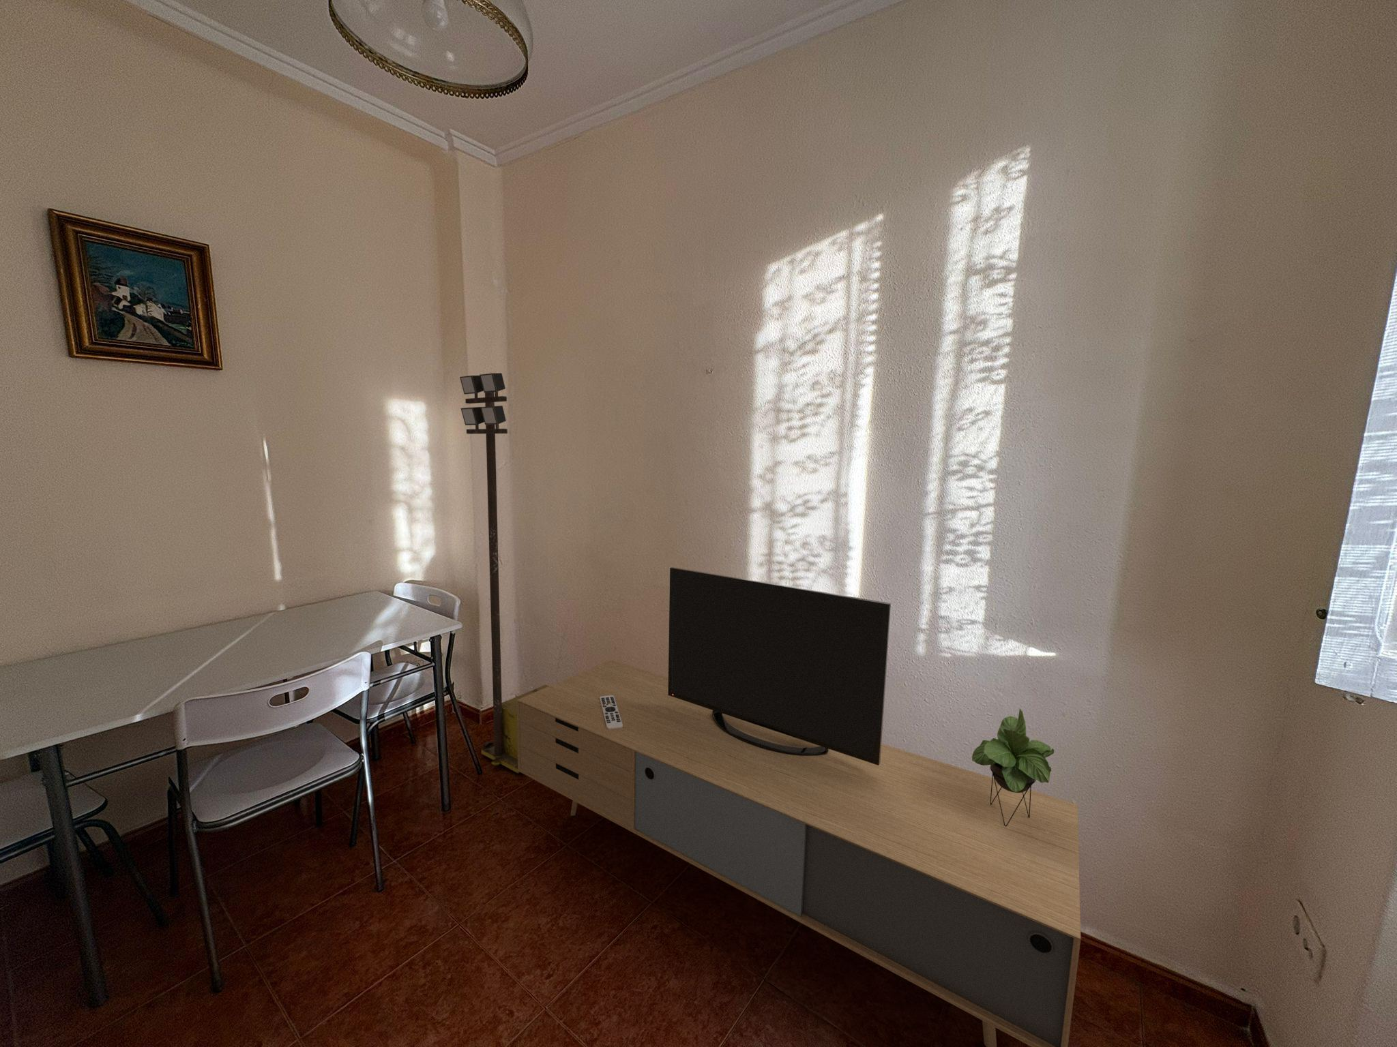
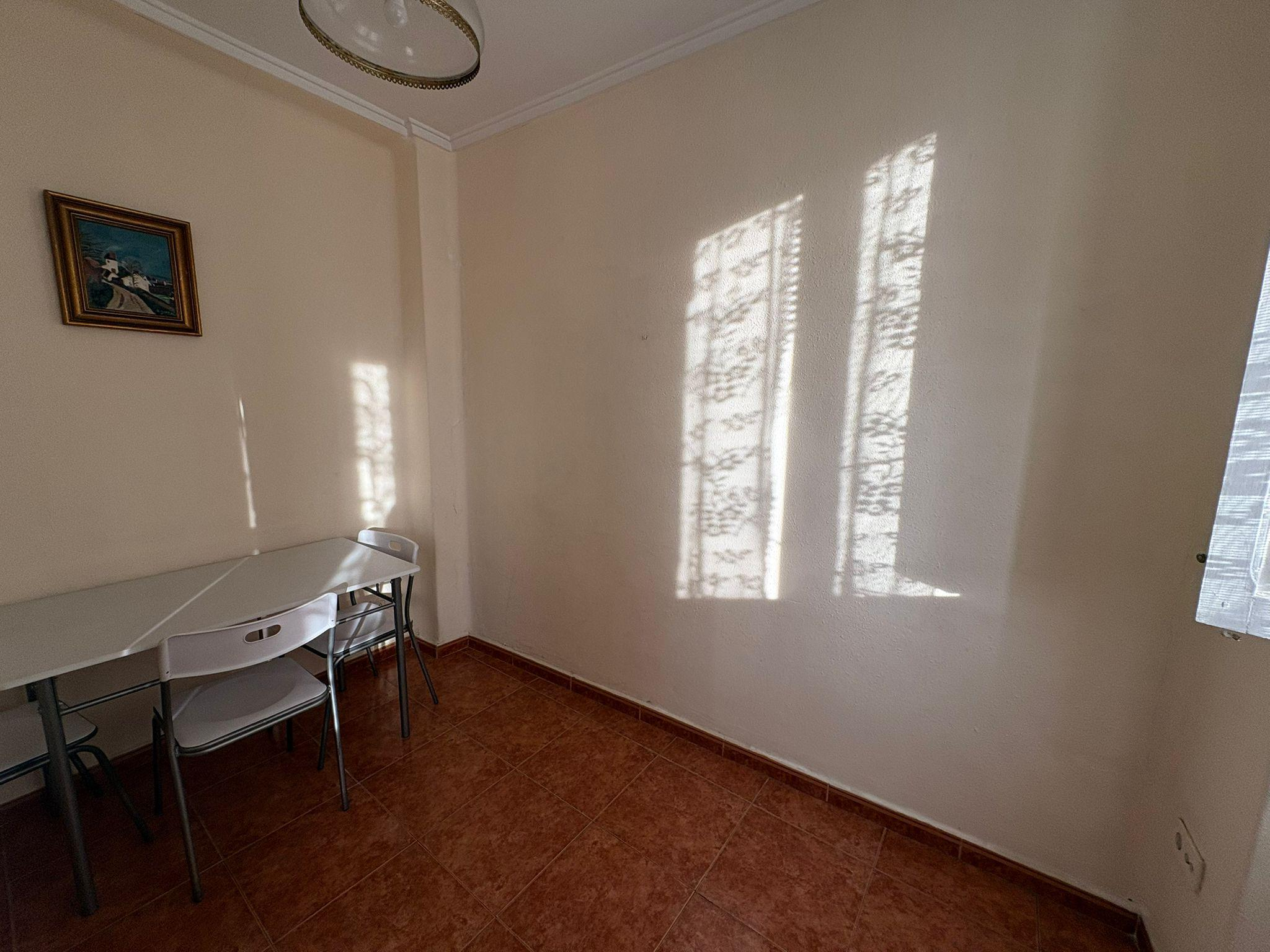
- media console (755, 738)
- portable light tower (498, 572)
